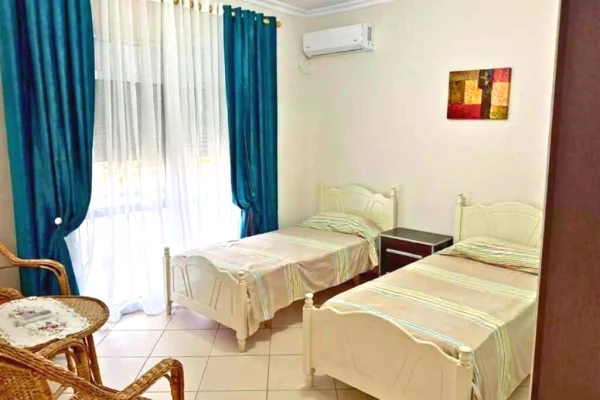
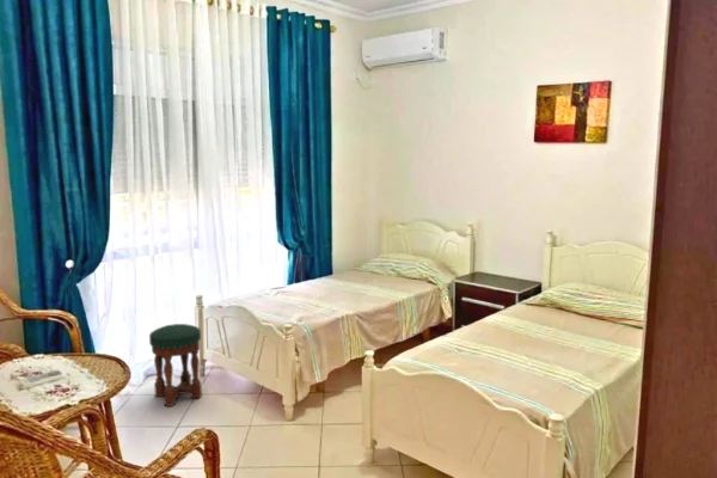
+ stool (180, 358)
